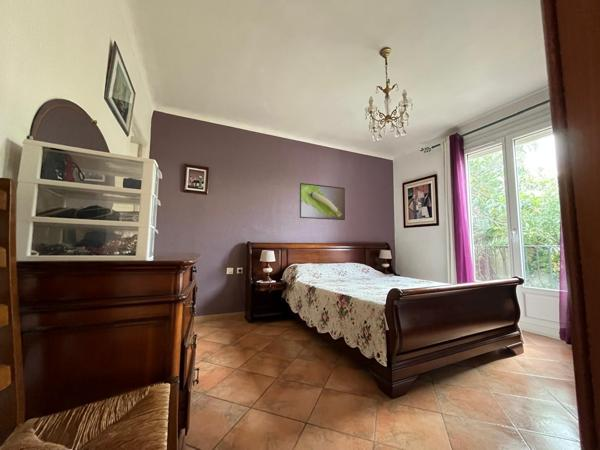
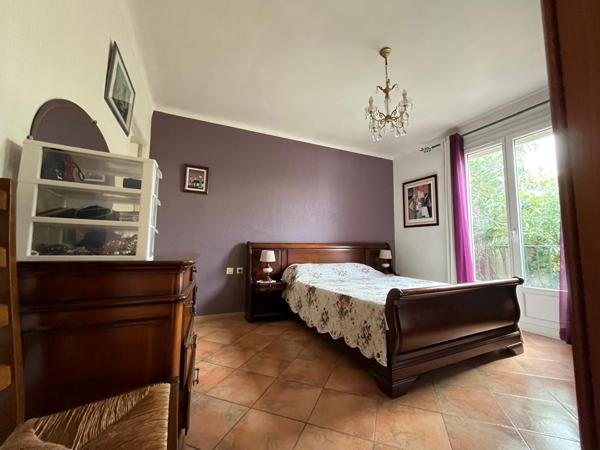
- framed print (323, 202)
